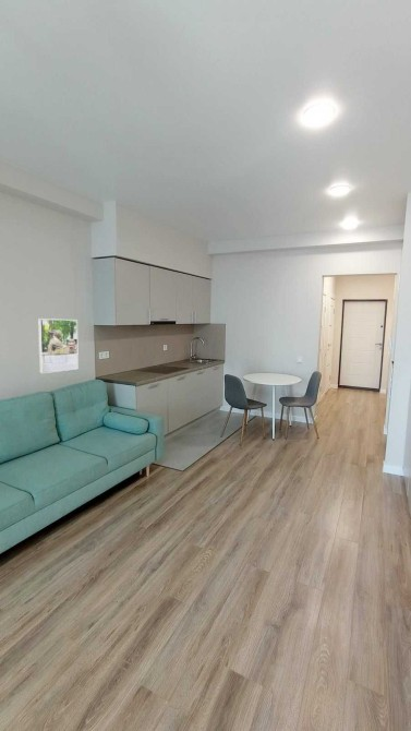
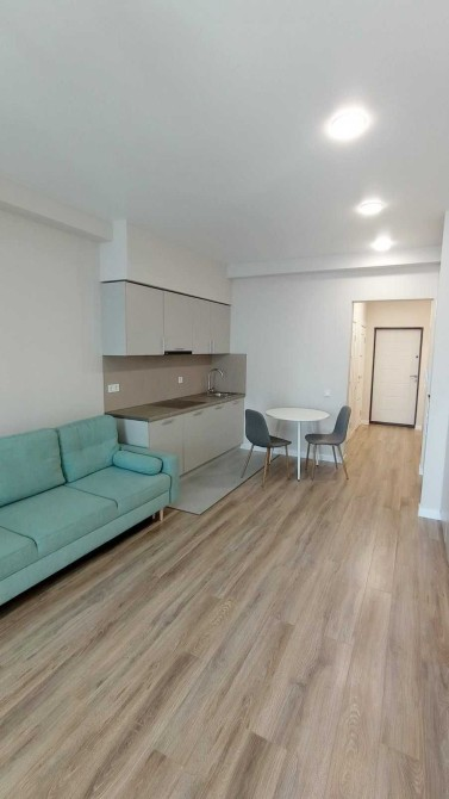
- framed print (59, 345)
